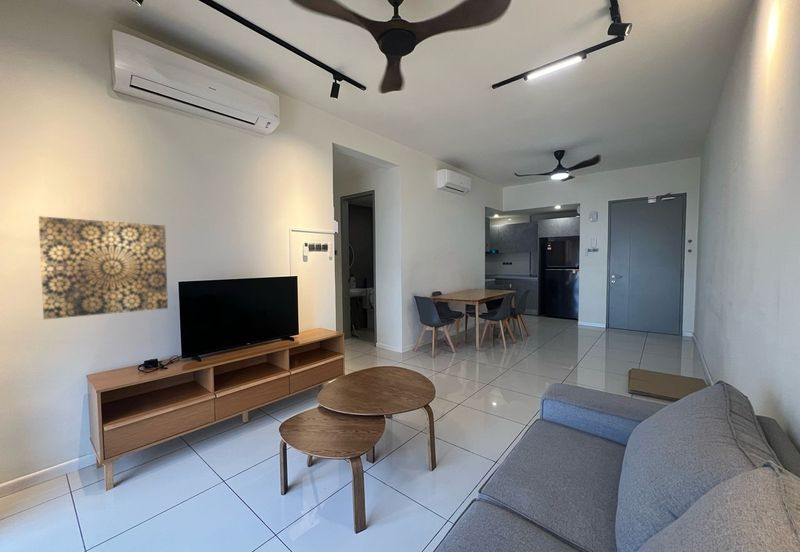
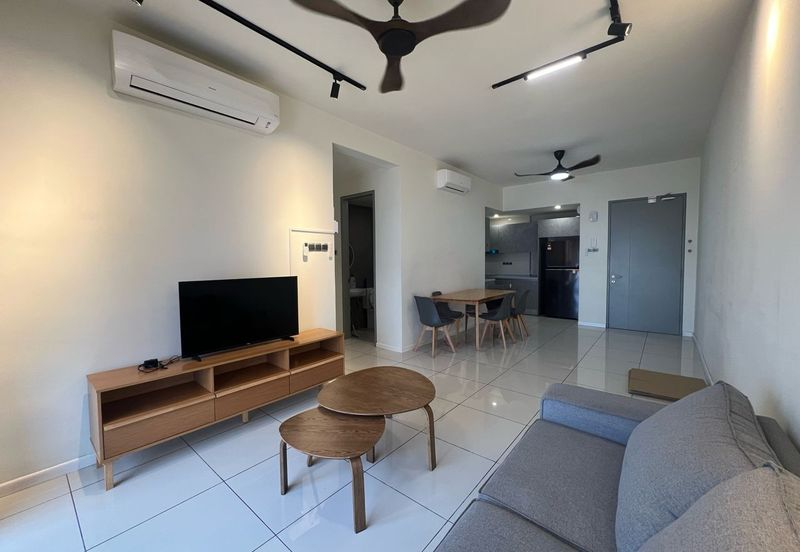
- wall art (110, 267)
